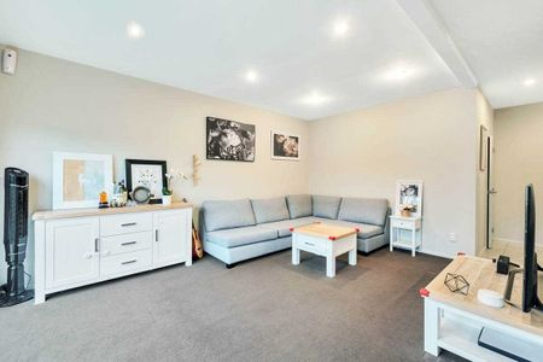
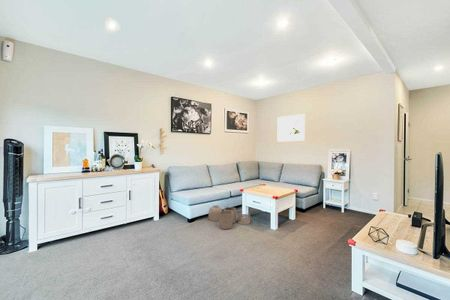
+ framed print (290, 128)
+ woven basket (226, 213)
